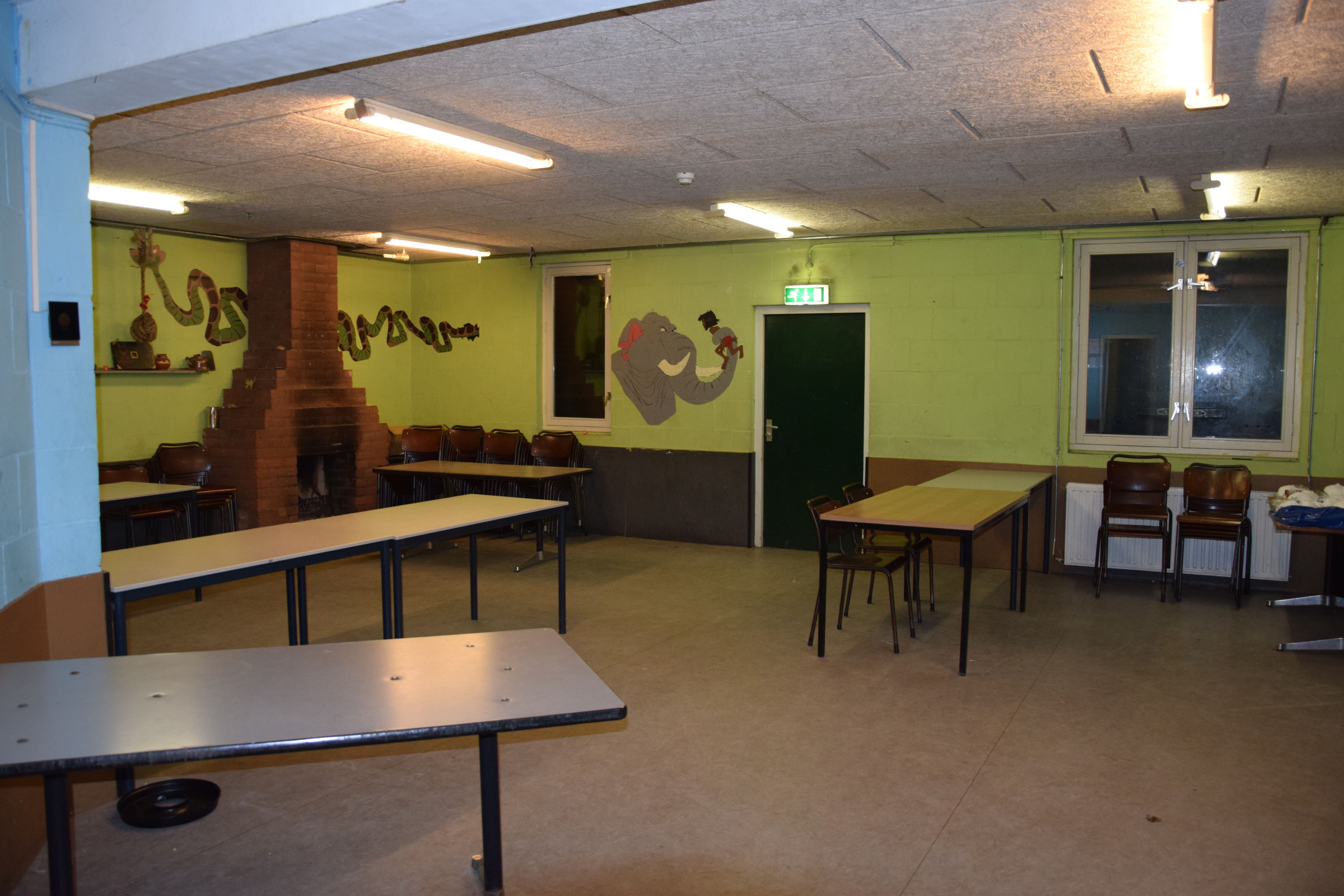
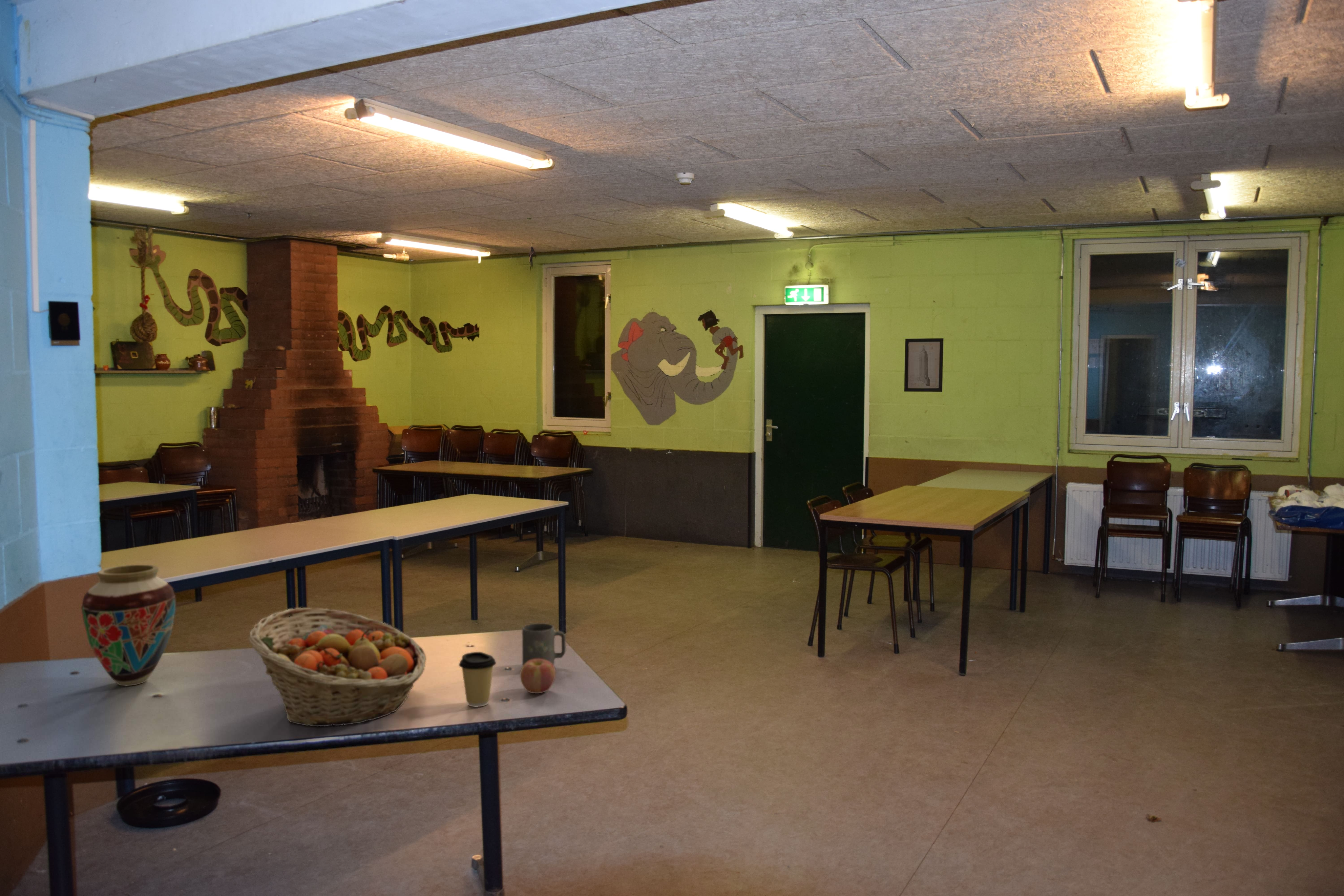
+ apple (538, 676)
+ wall art (923, 365)
+ vase (130, 626)
+ mug (544, 647)
+ coffee cup (477, 680)
+ fruit basket (341, 661)
